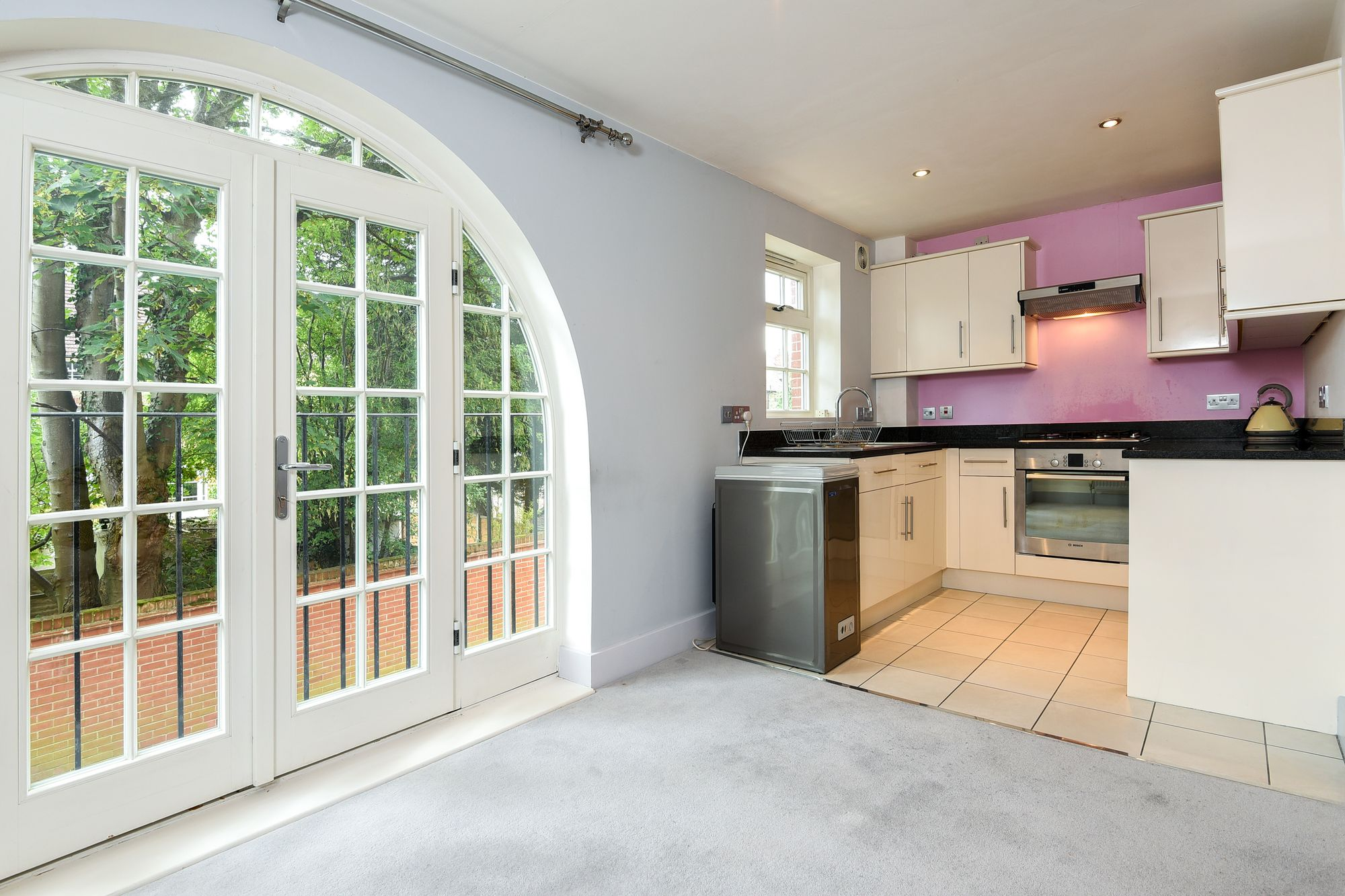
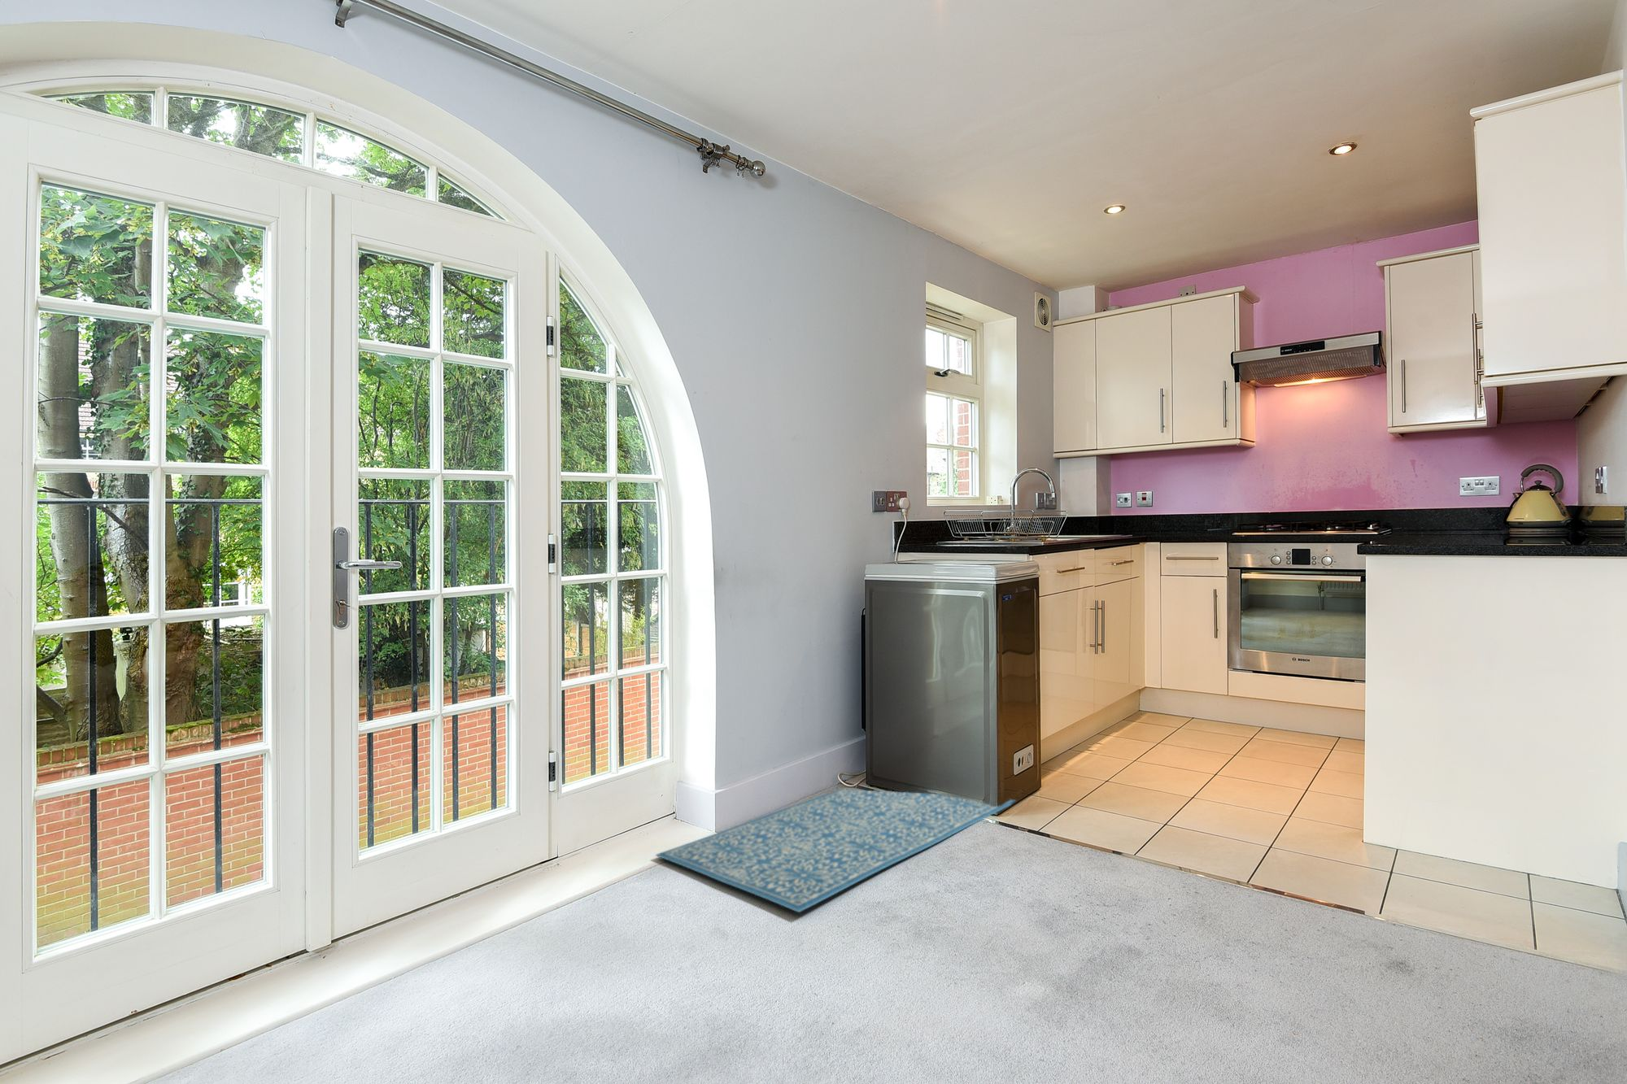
+ rug (854, 825)
